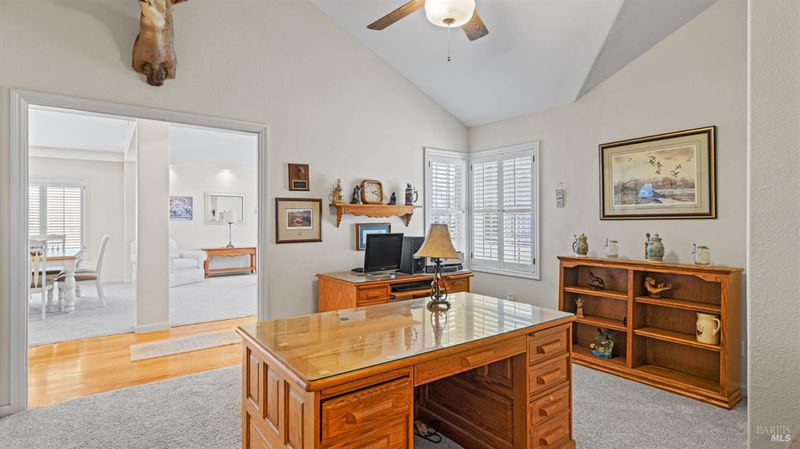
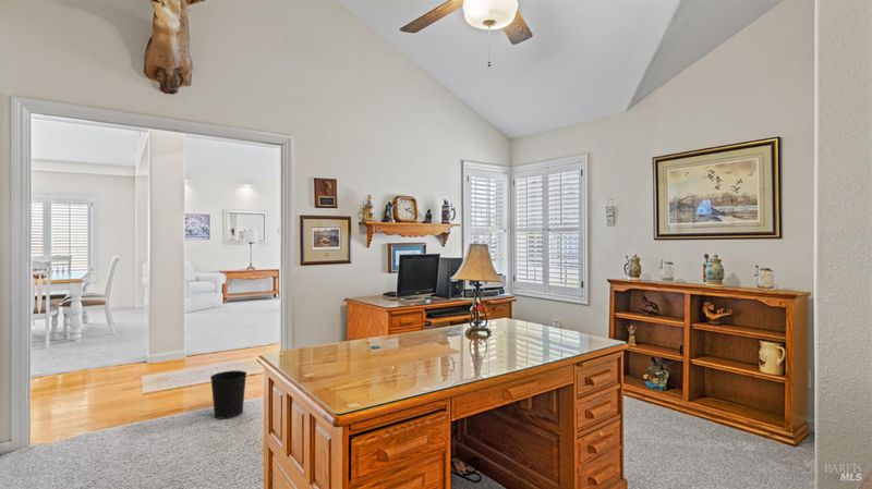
+ wastebasket (228, 394)
